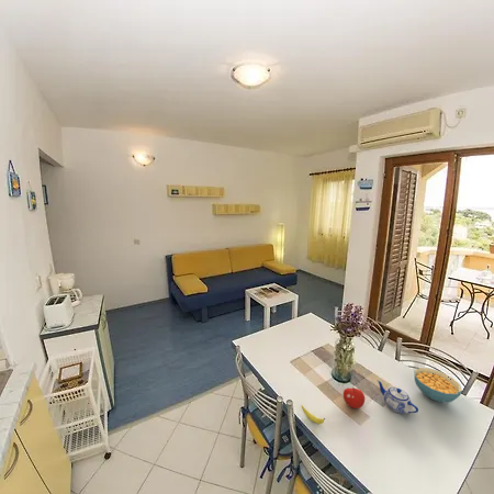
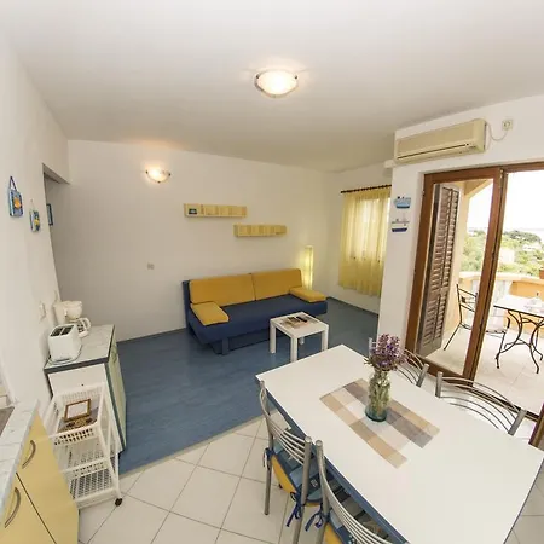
- teapot (395, 396)
- fruit (353, 396)
- cereal bowl (435, 388)
- banana (312, 415)
